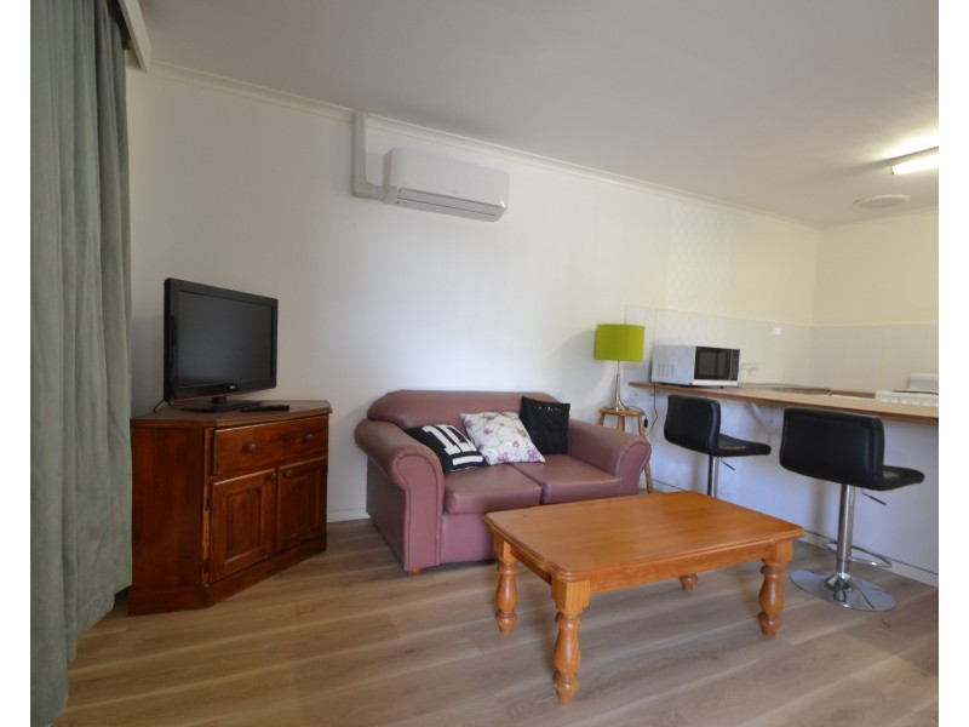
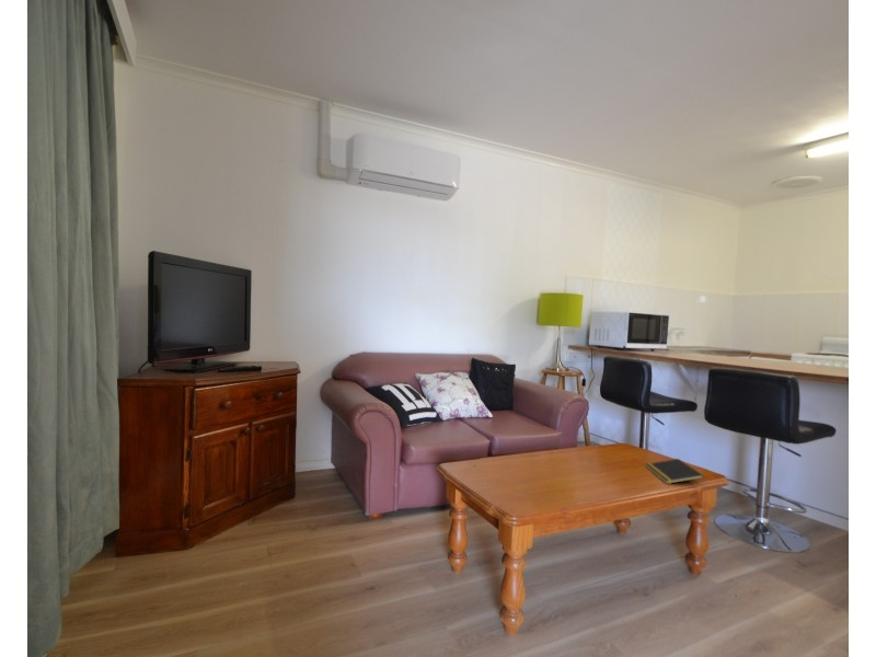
+ notepad (672, 470)
